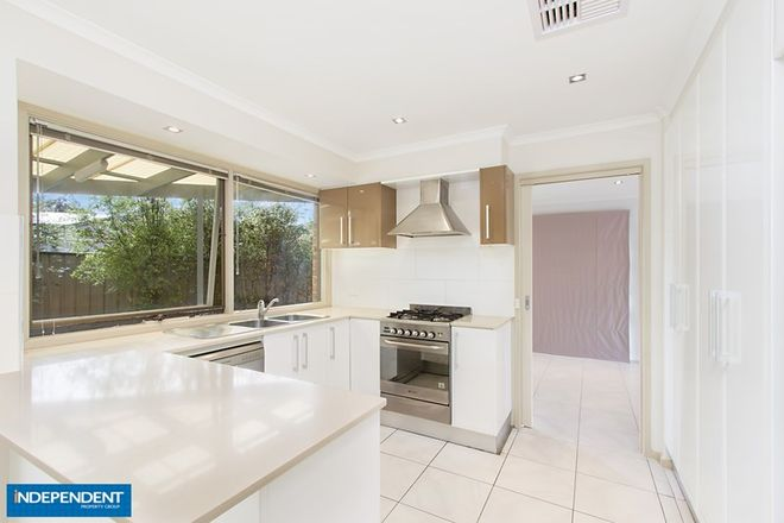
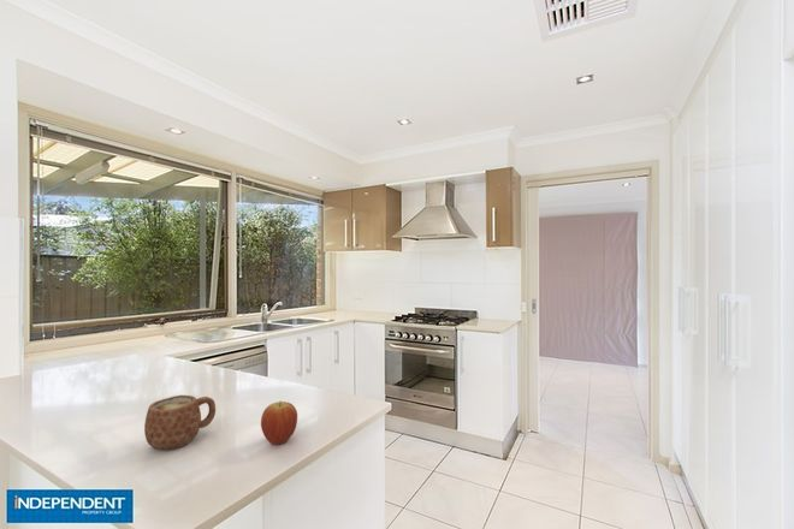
+ fruit (279, 420)
+ mug (183, 418)
